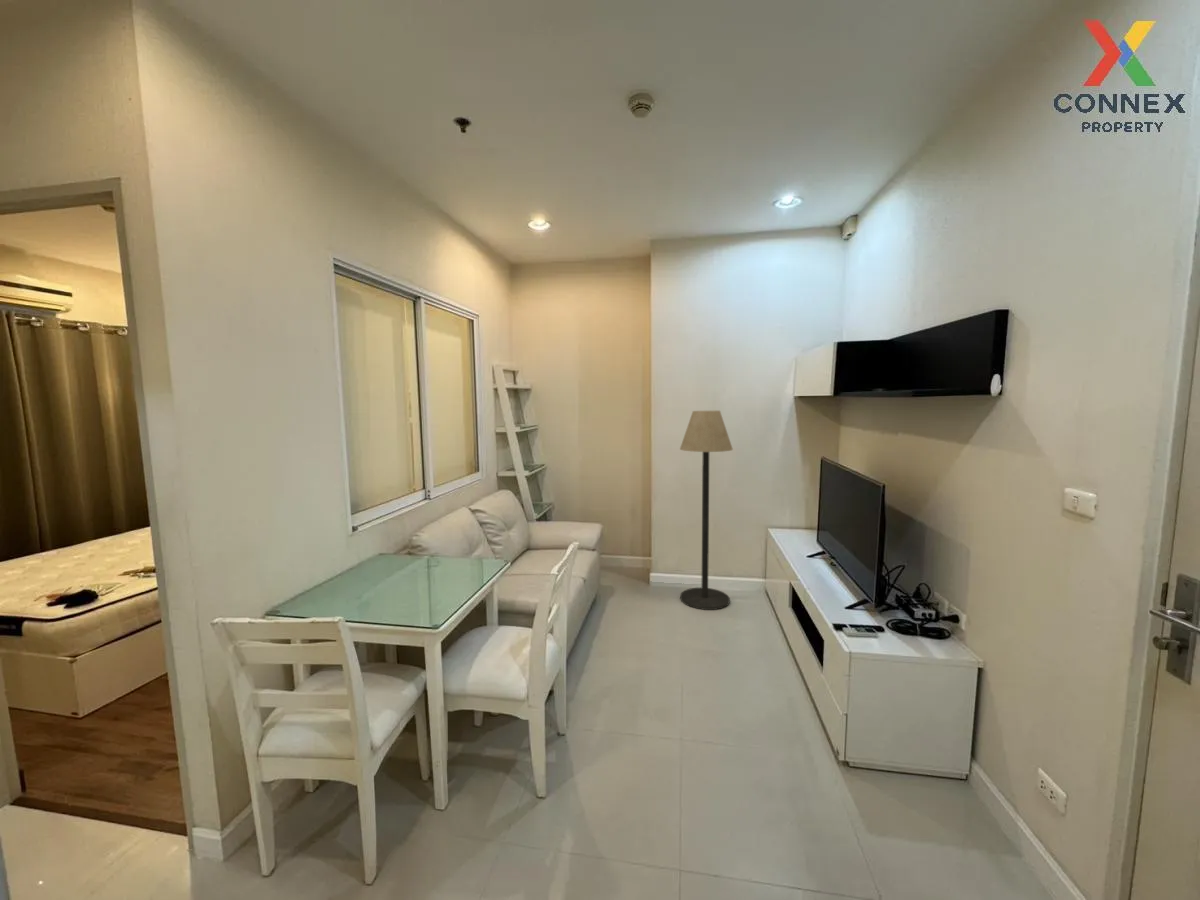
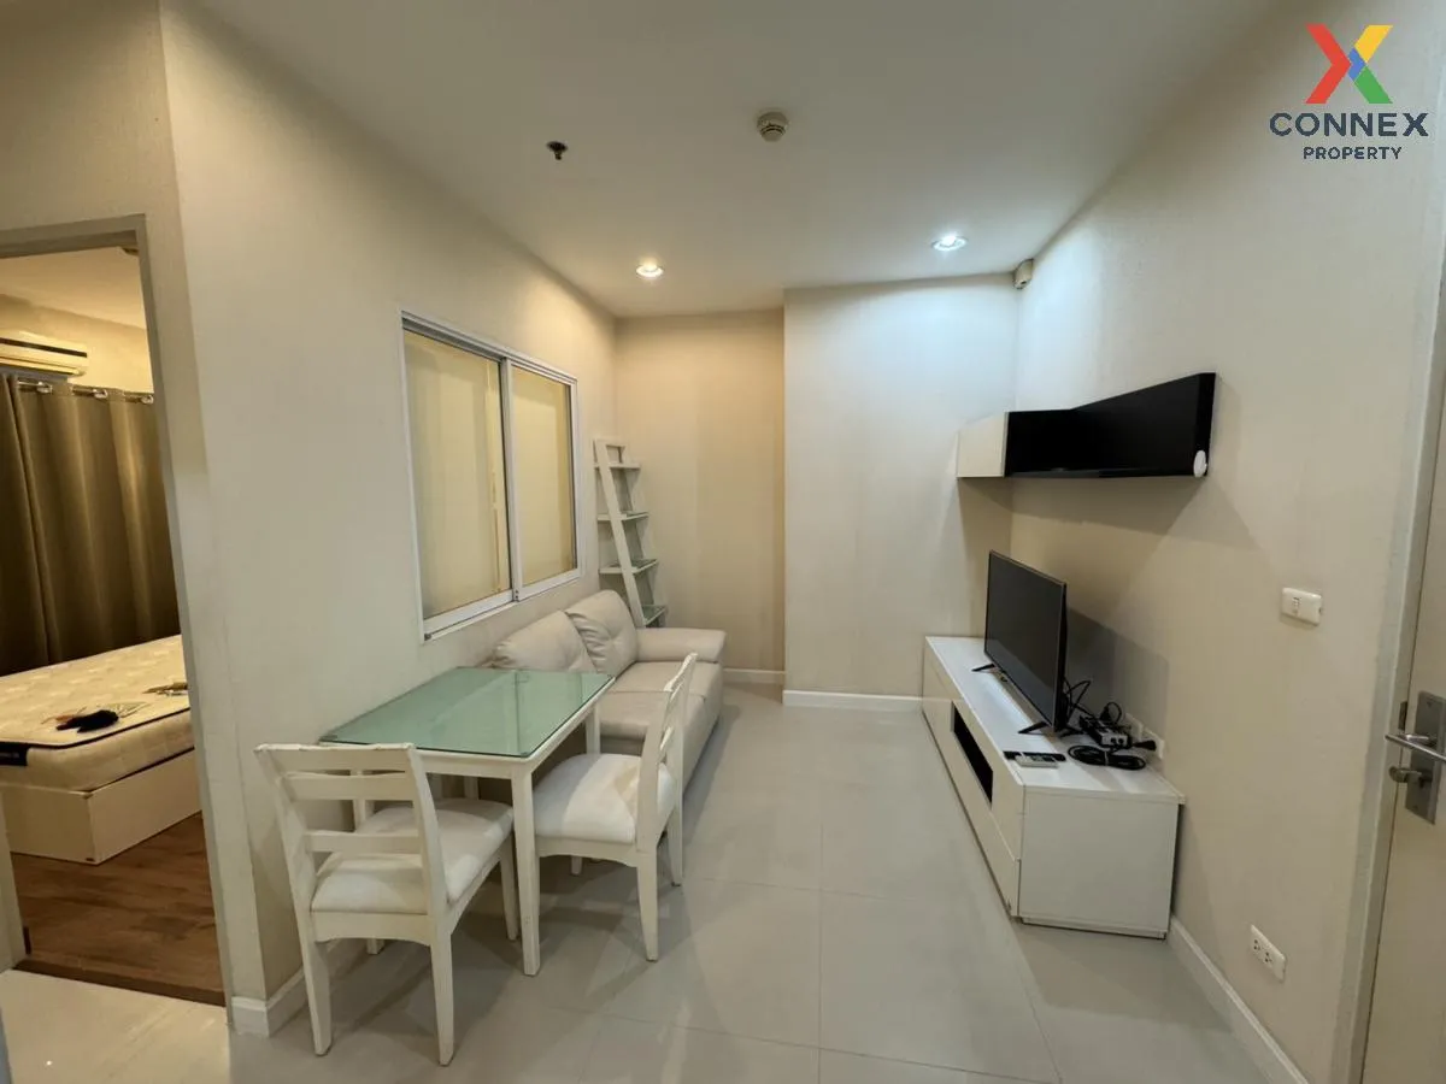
- floor lamp (705, 507)
